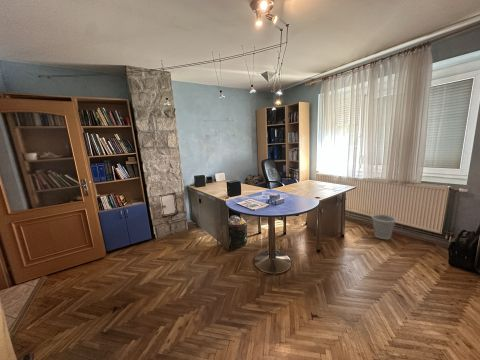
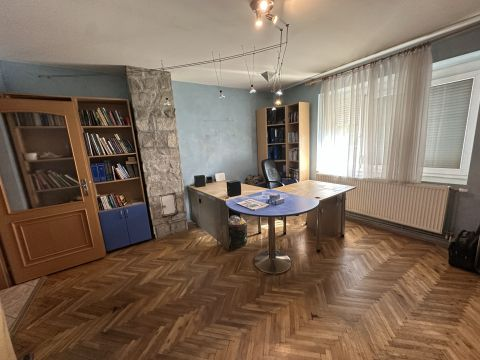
- wastebasket (383, 226)
